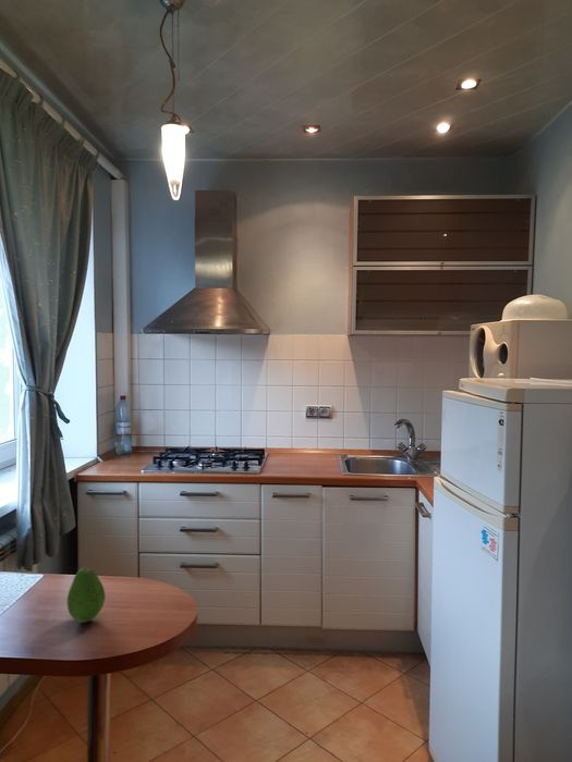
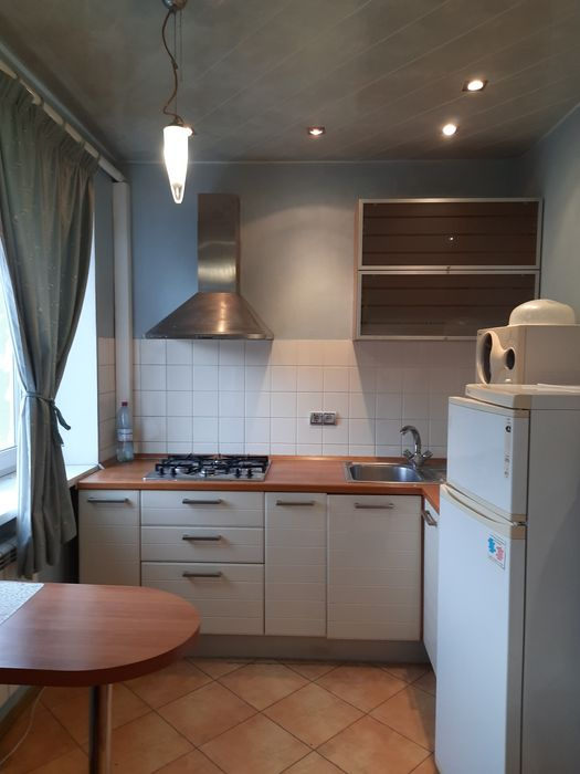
- fruit (86, 593)
